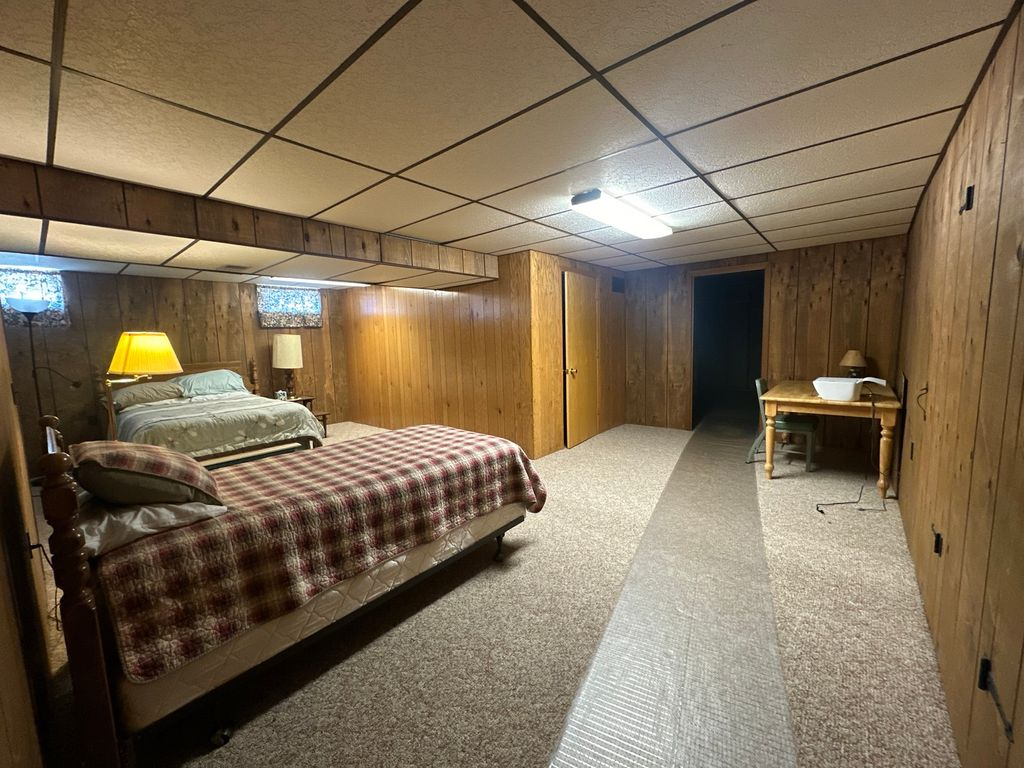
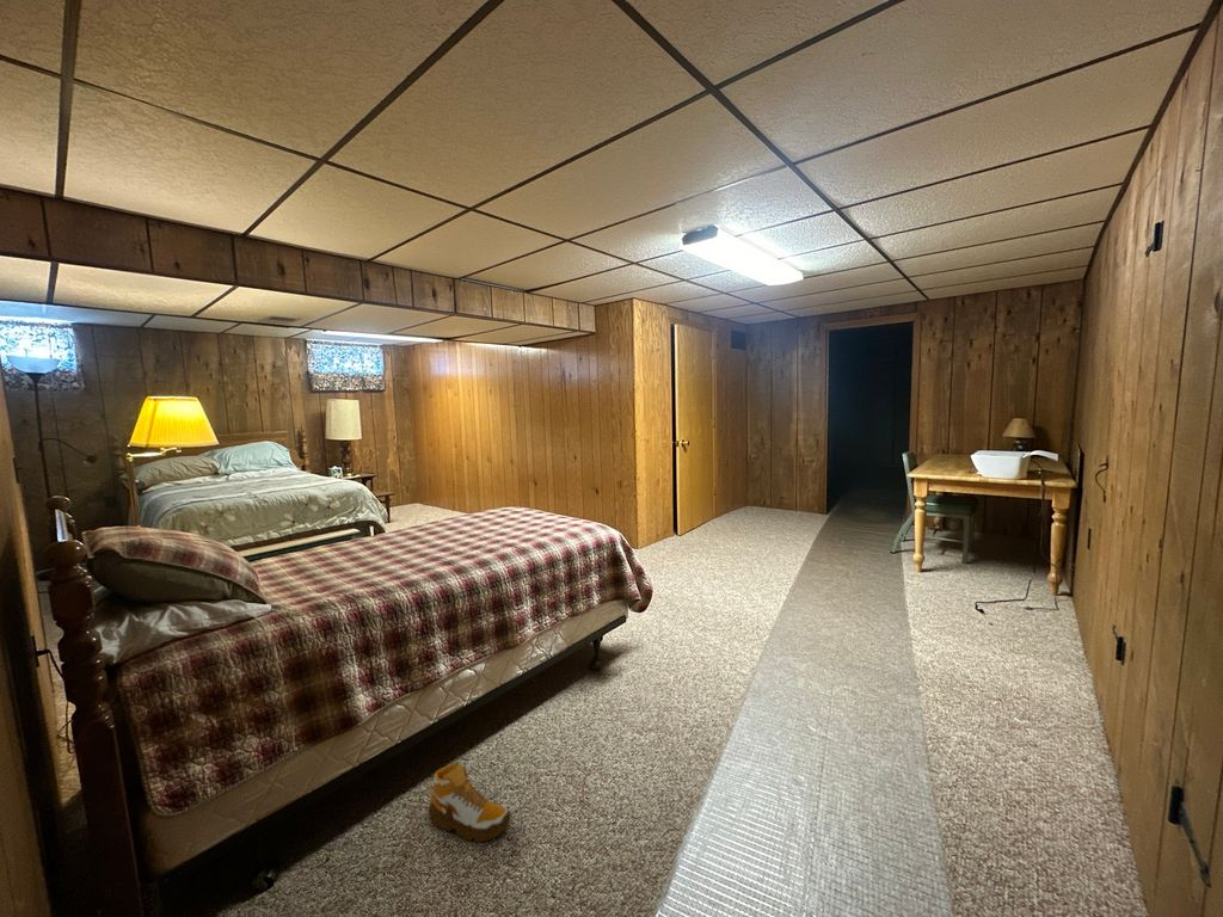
+ shoe (467, 795)
